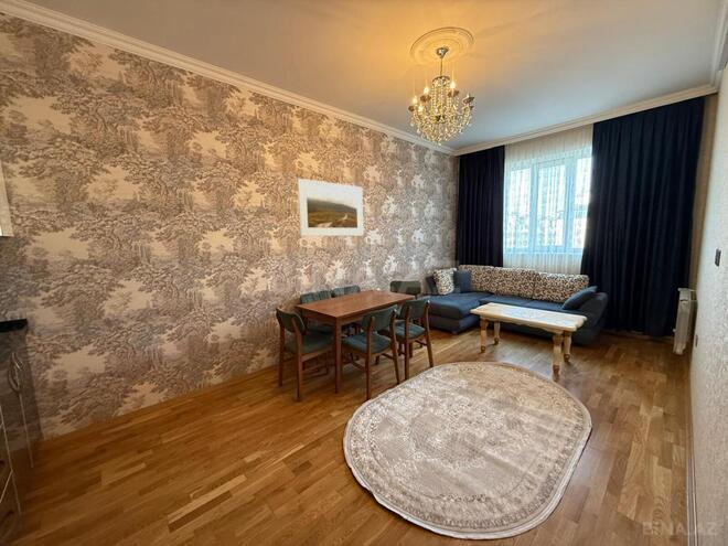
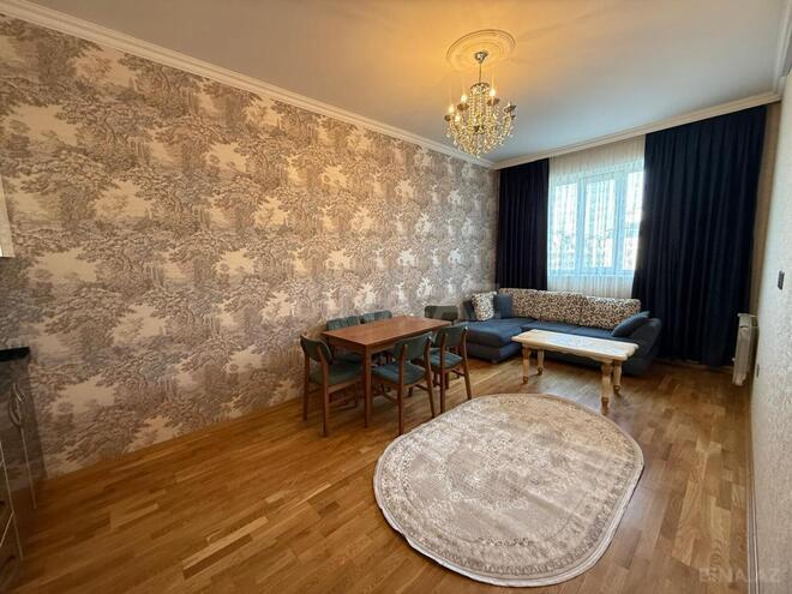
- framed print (333, 210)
